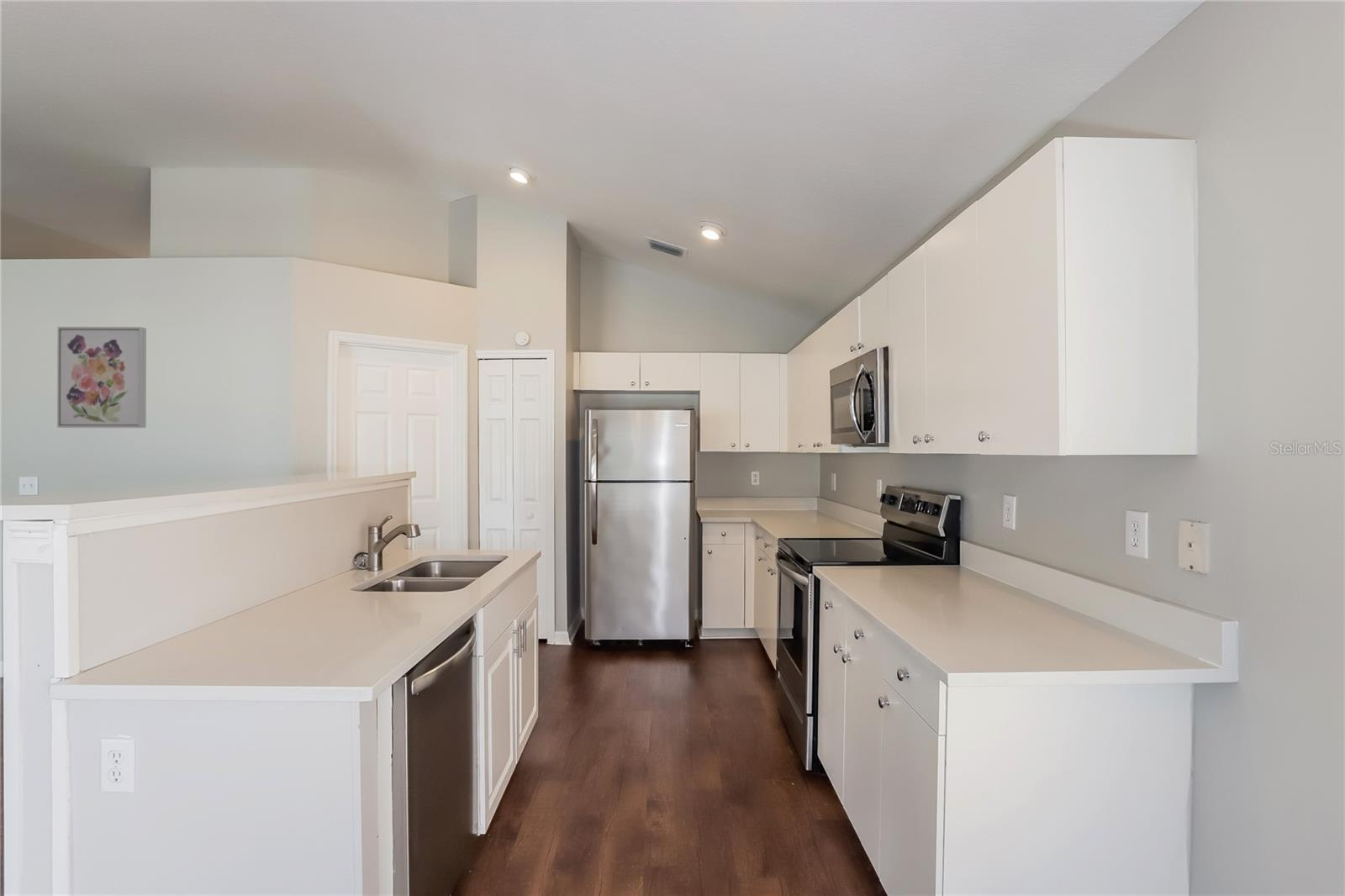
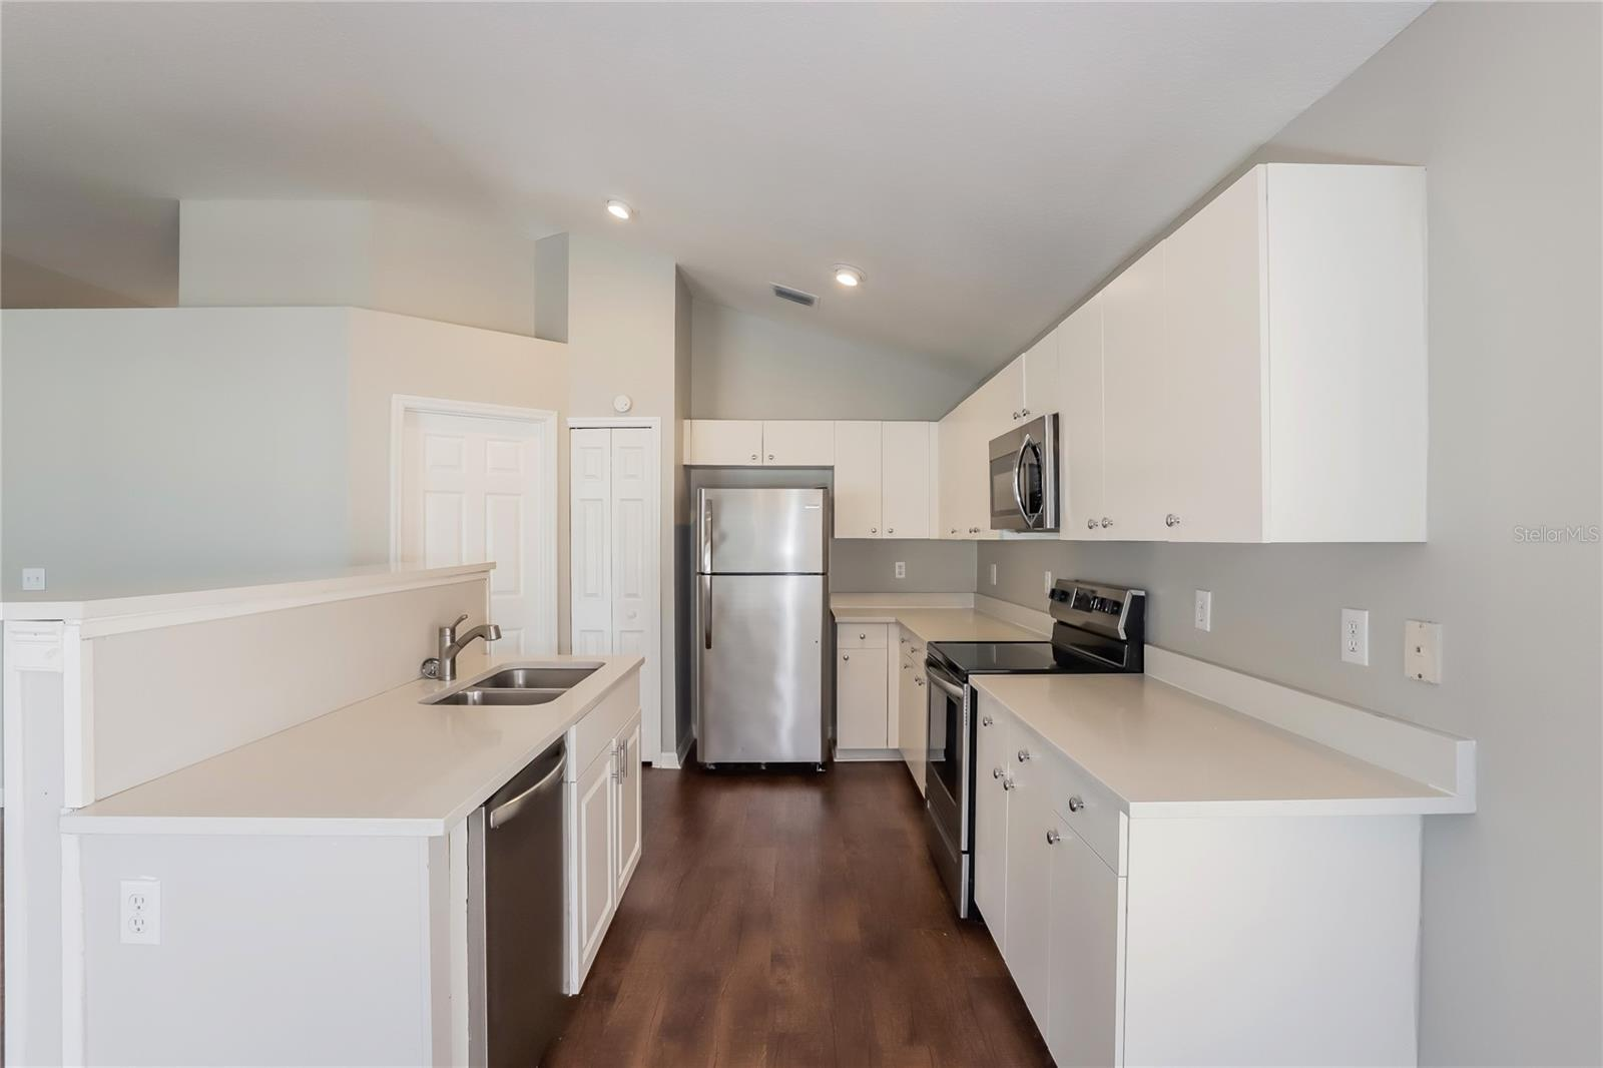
- wall art (102, 377)
